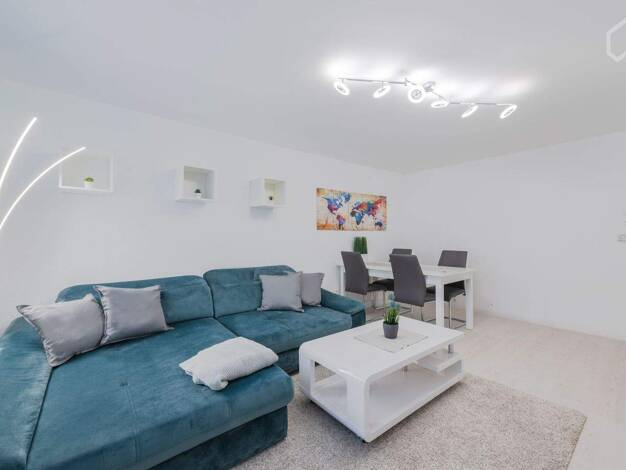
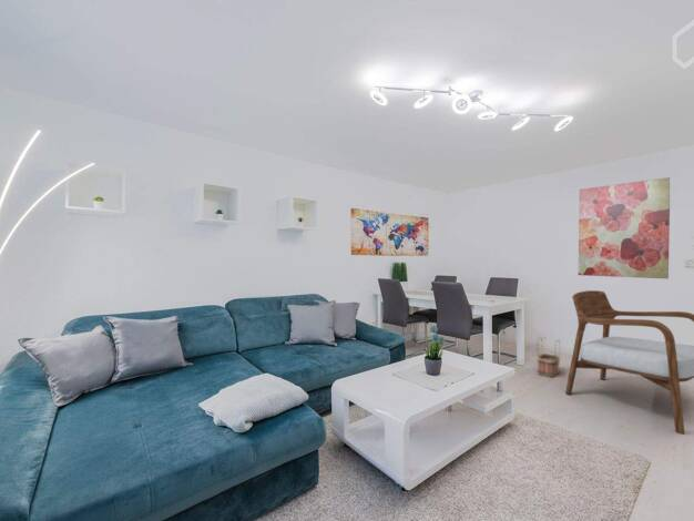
+ armchair (636, 347)
+ basket (548, 355)
+ wall art (620, 229)
